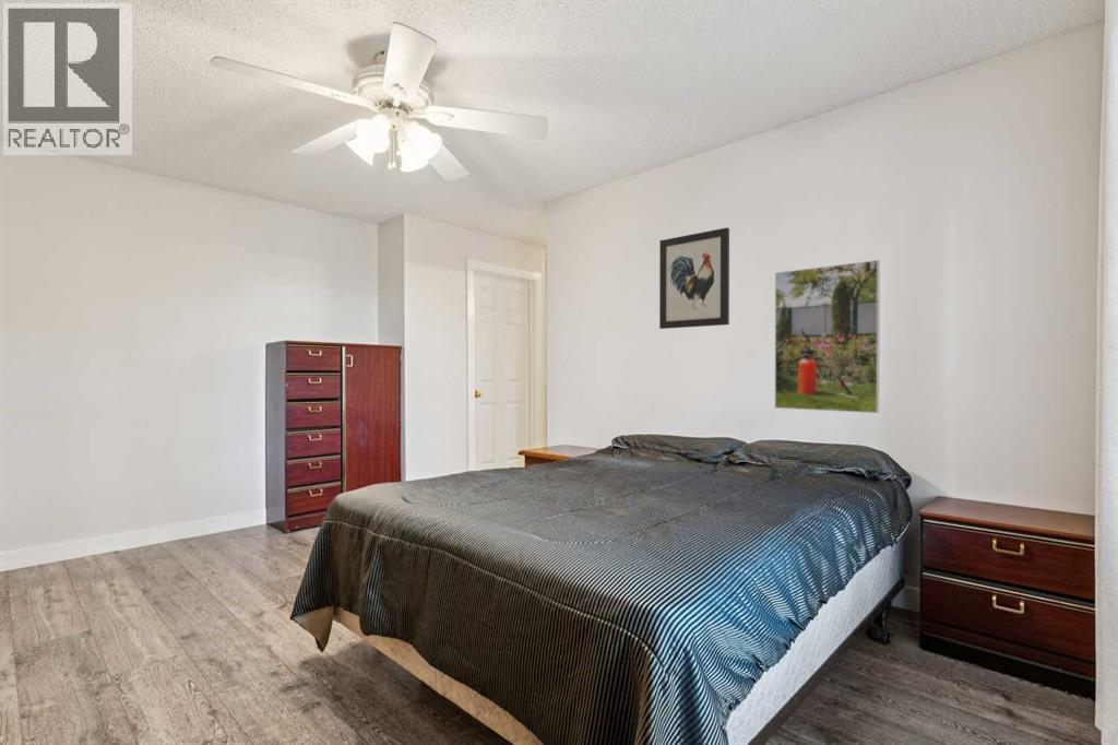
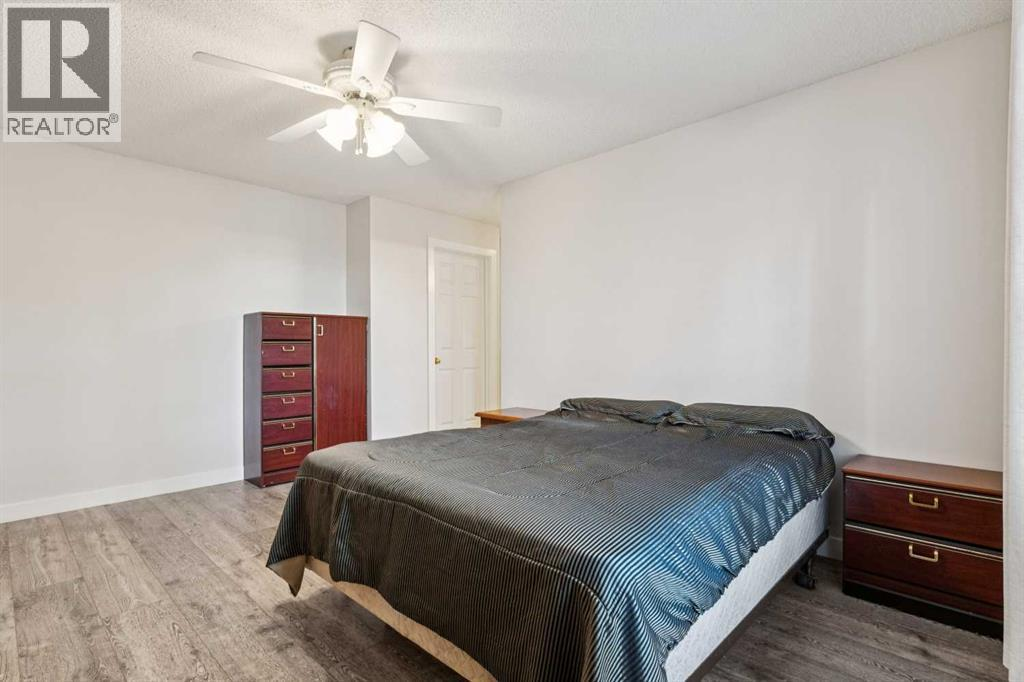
- wall art (692, 281)
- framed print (823, 339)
